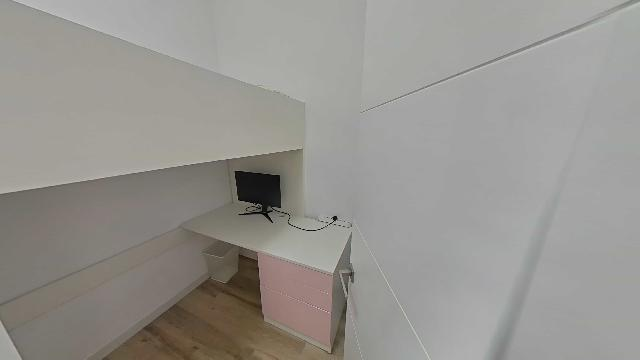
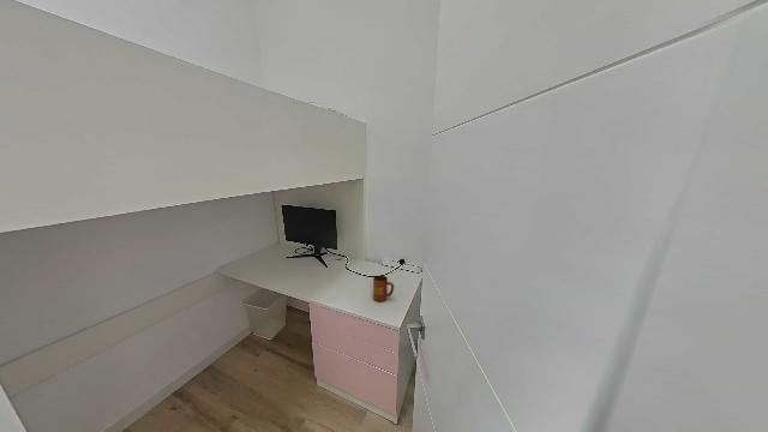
+ mug (383, 288)
